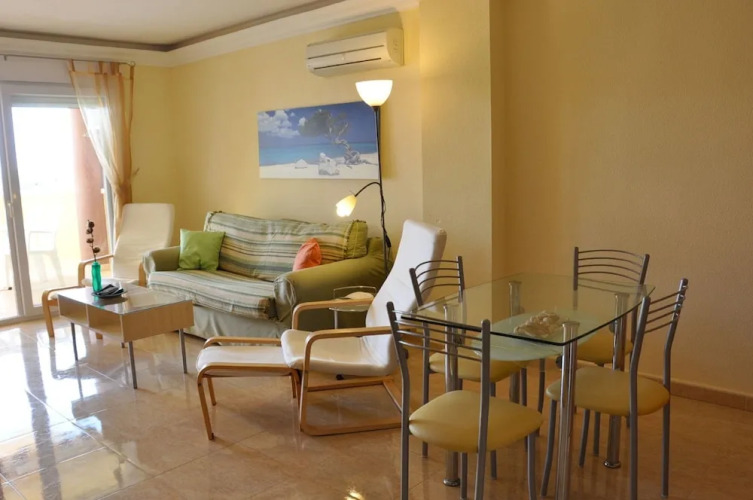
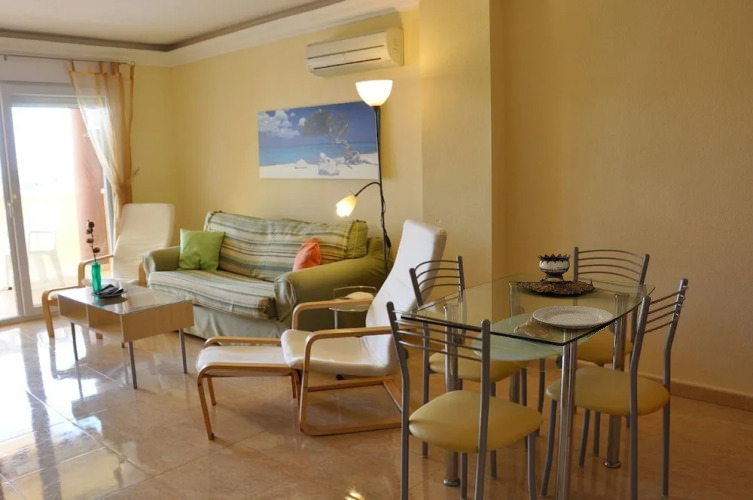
+ brazier (554, 272)
+ chinaware (572, 318)
